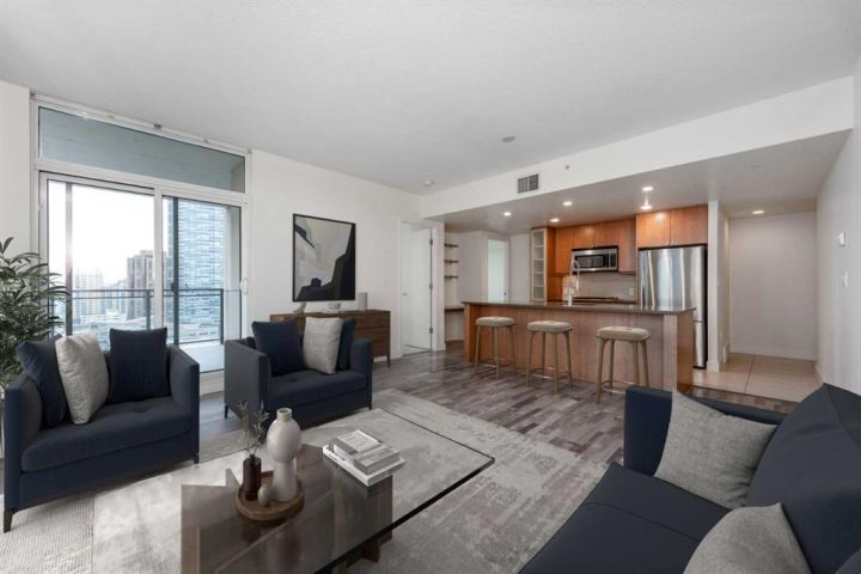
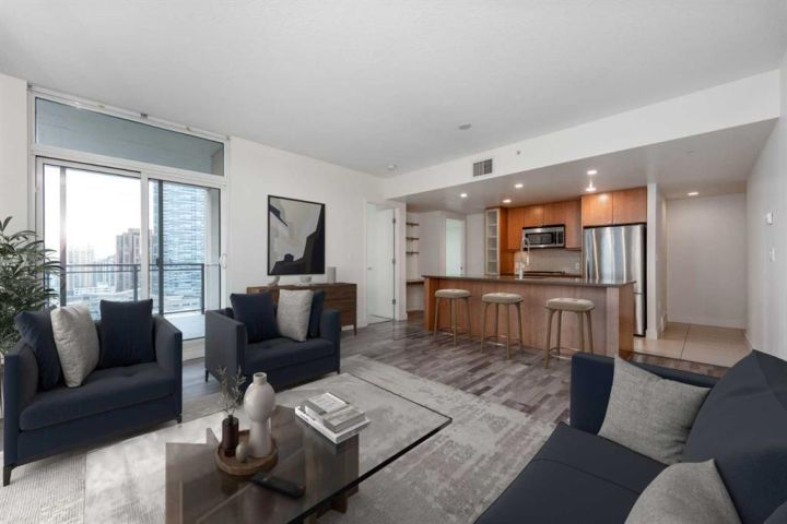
+ remote control (278, 484)
